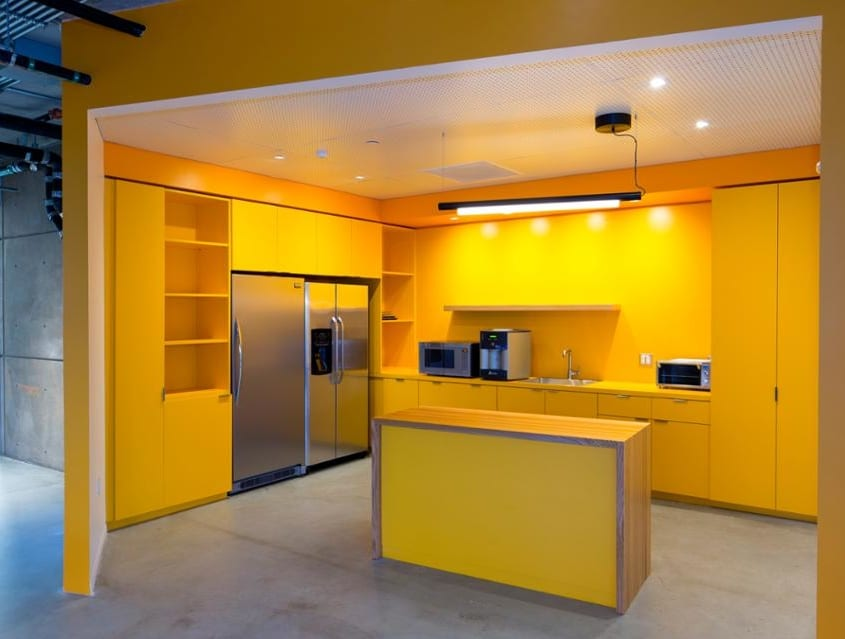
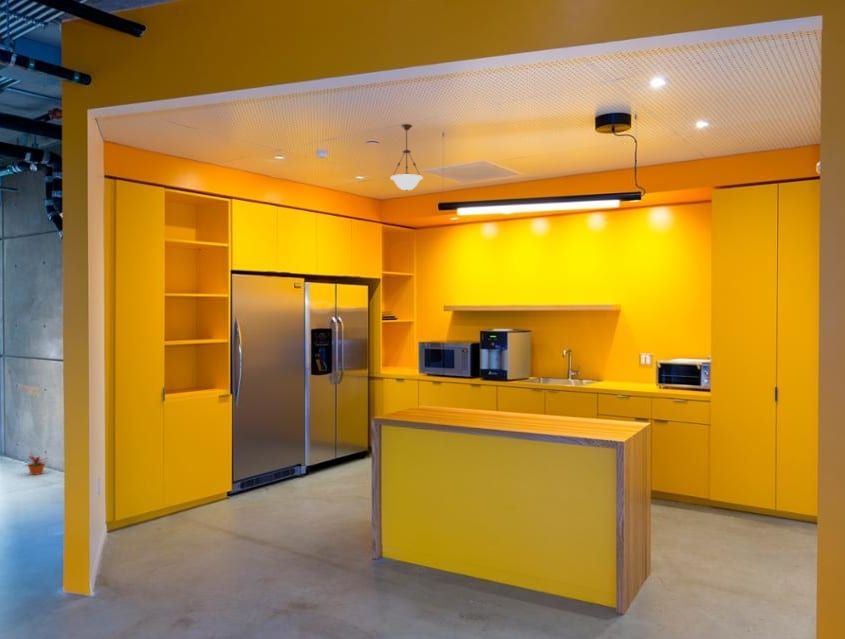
+ pendant light (406, 158)
+ potted plant (36, 462)
